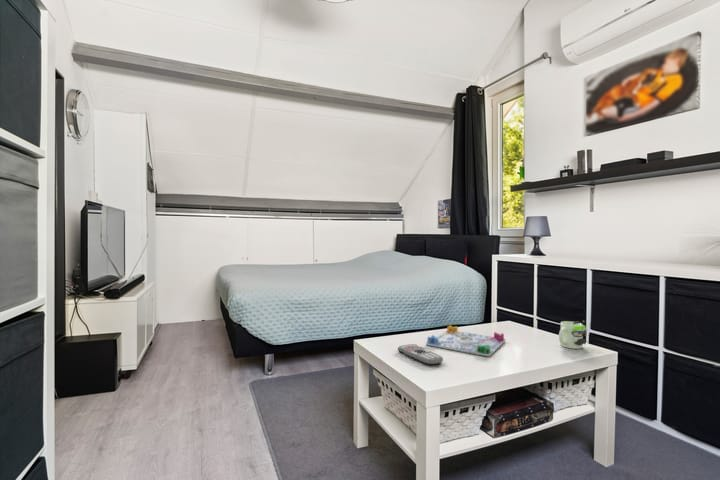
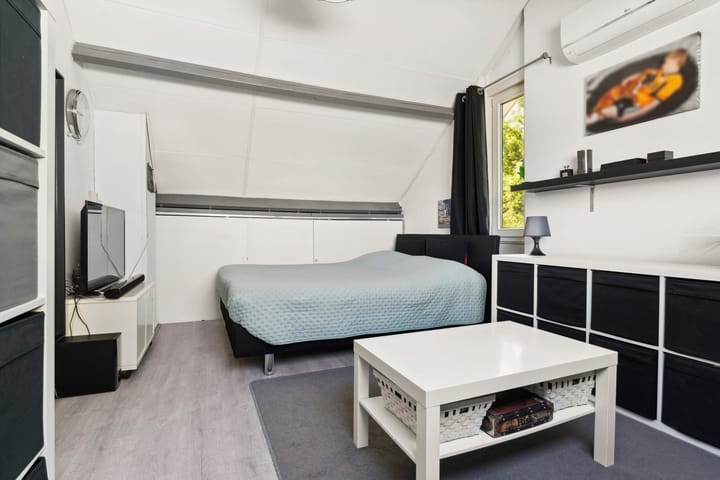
- board game (466, 338)
- mug (570, 333)
- remote control (420, 354)
